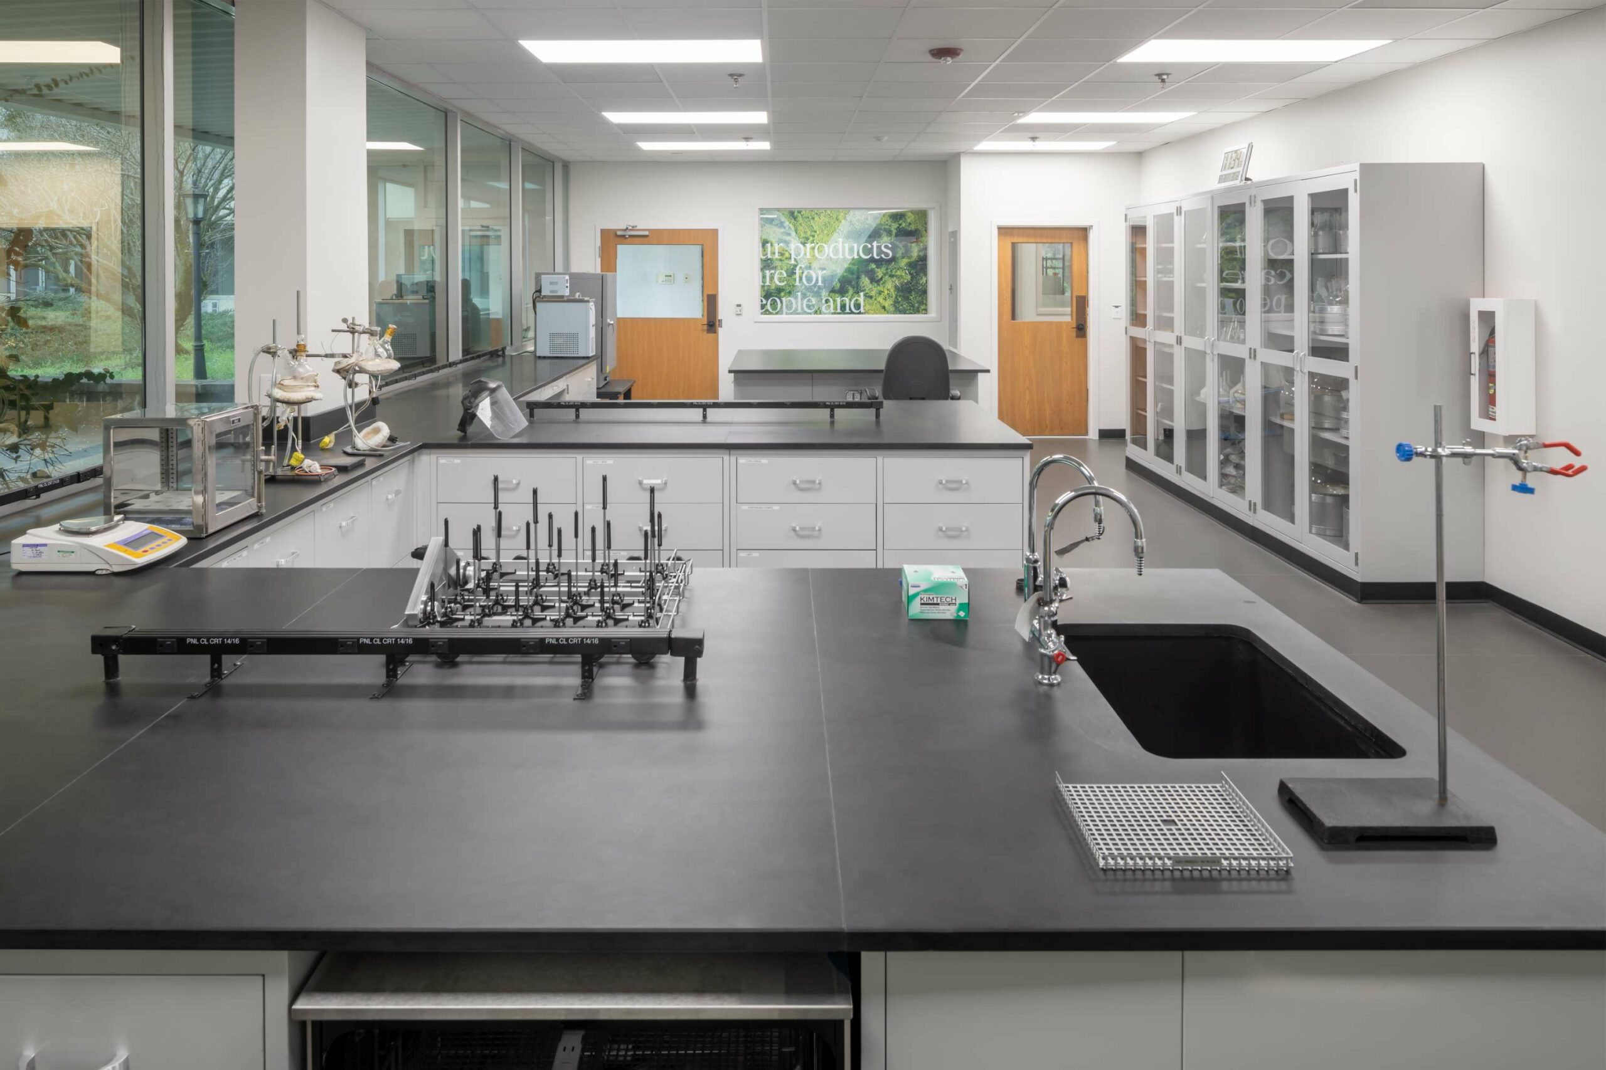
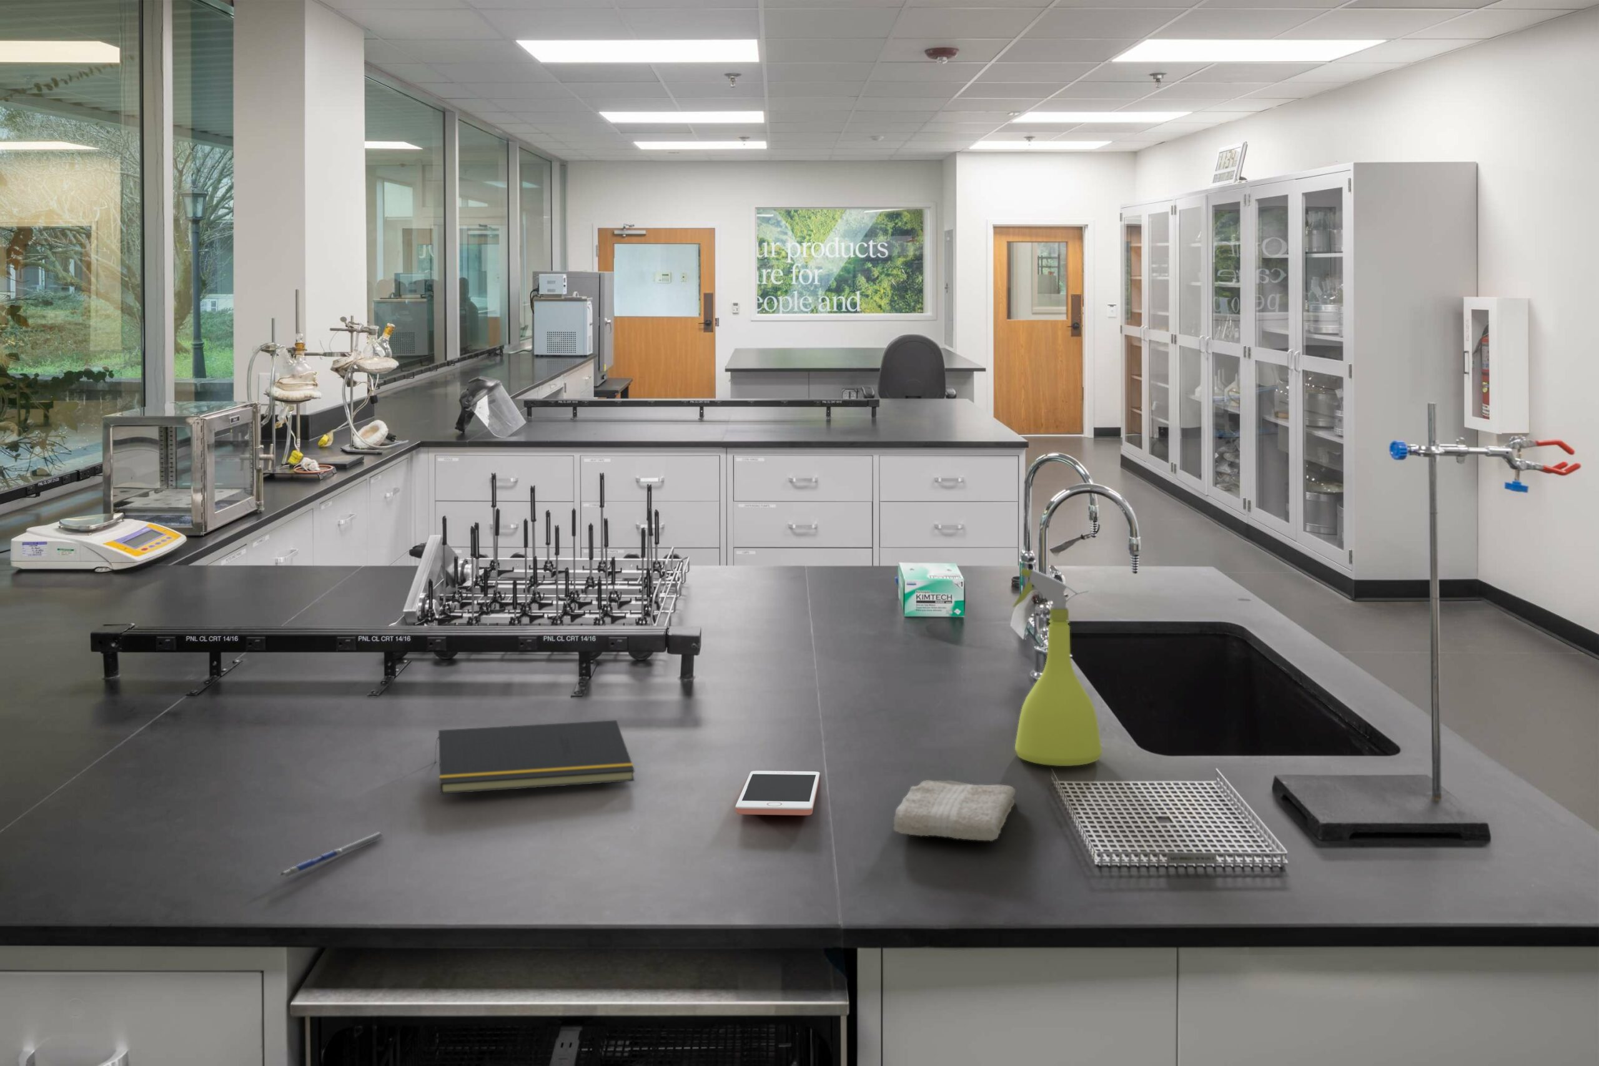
+ washcloth (957, 808)
+ spray bottle (1056, 663)
+ cell phone (779, 792)
+ pen (334, 852)
+ notepad (534, 754)
